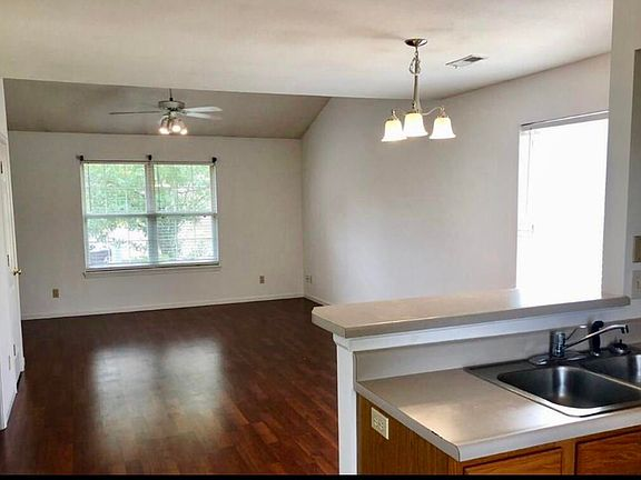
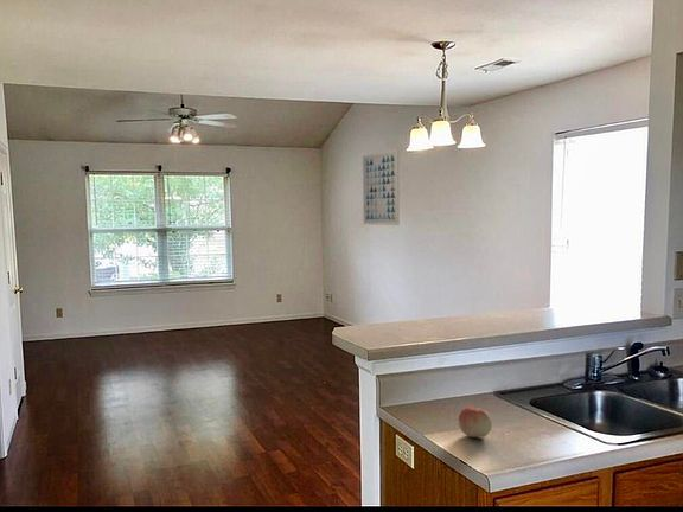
+ wall art (379, 188)
+ fruit (474, 421)
